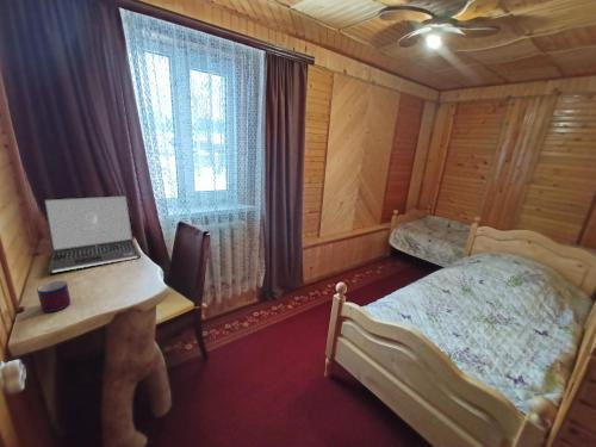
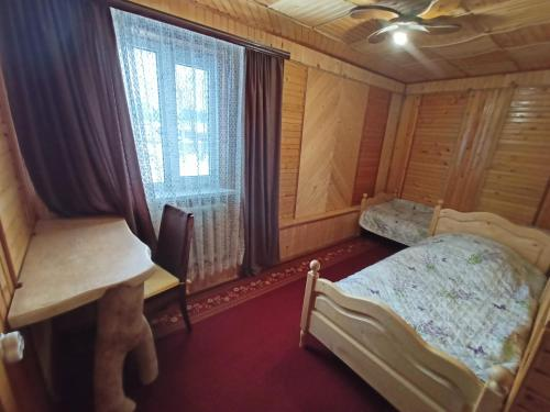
- mug (55, 293)
- laptop (93, 229)
